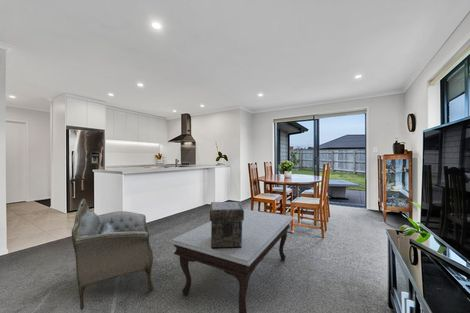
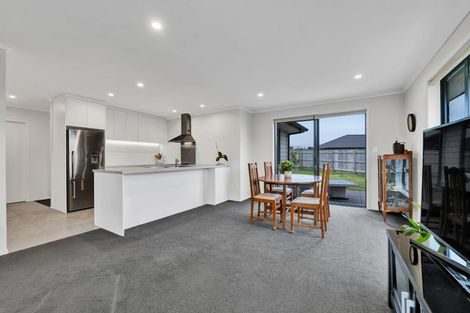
- armchair (118, 238)
- coffee table (241, 250)
- decorative box (226, 223)
